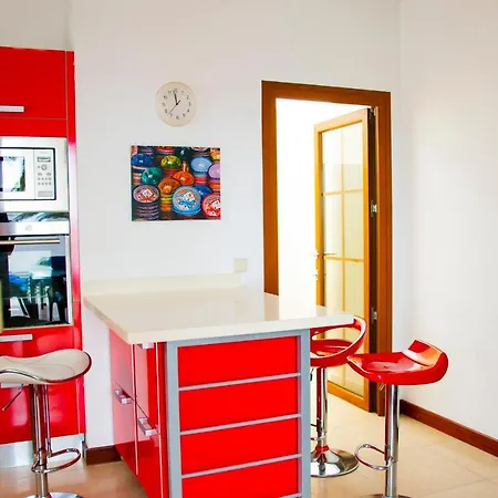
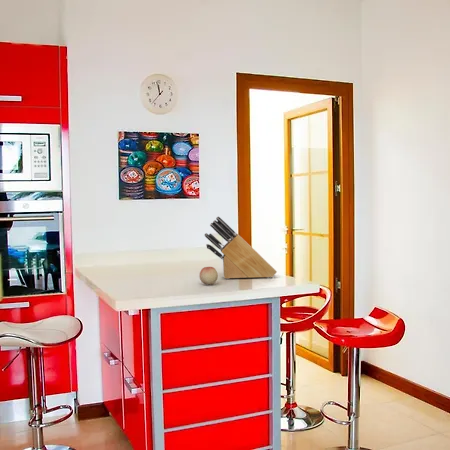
+ fruit (209, 275)
+ knife block (239, 246)
